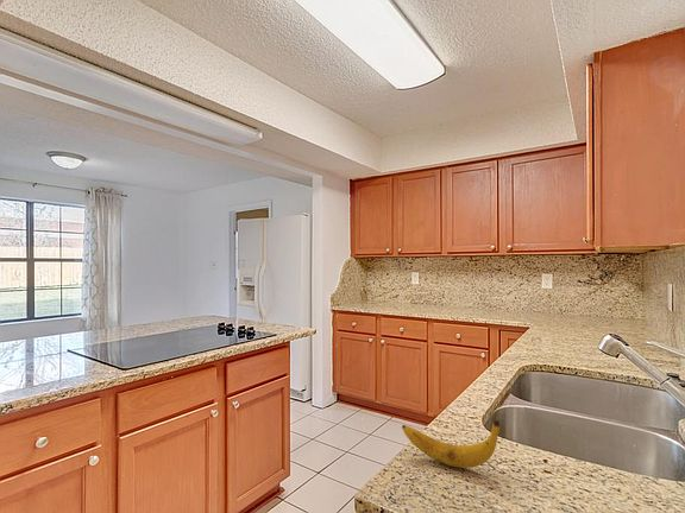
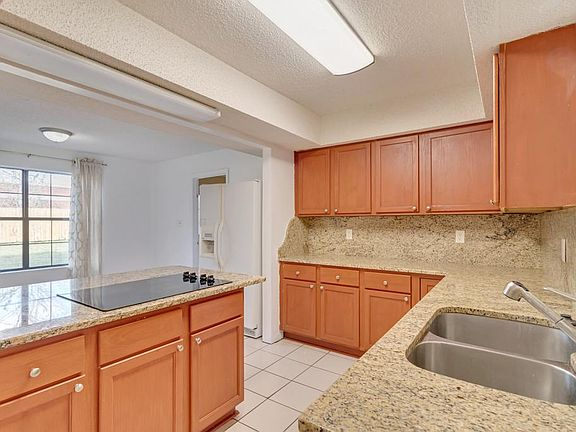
- banana (447, 443)
